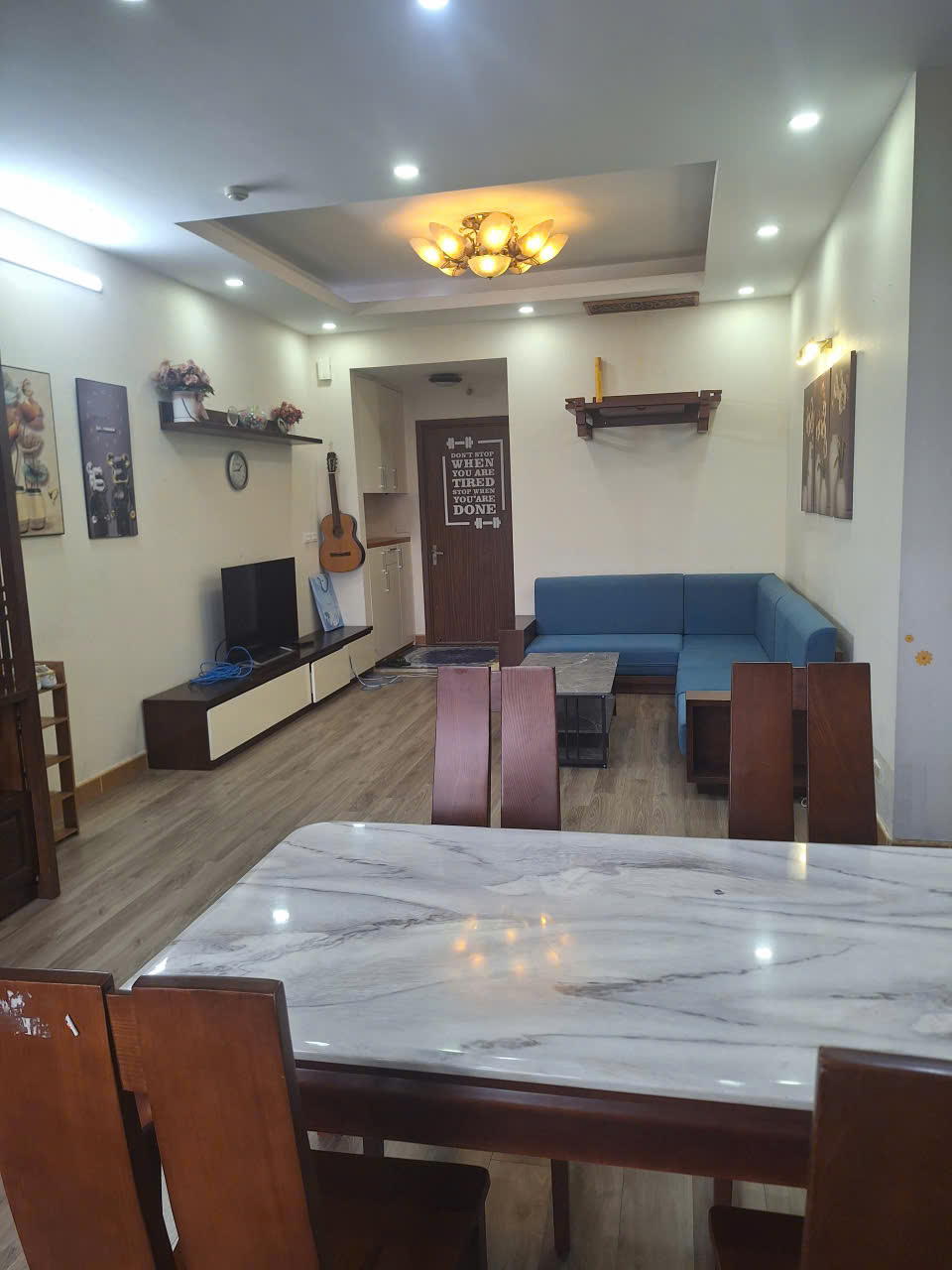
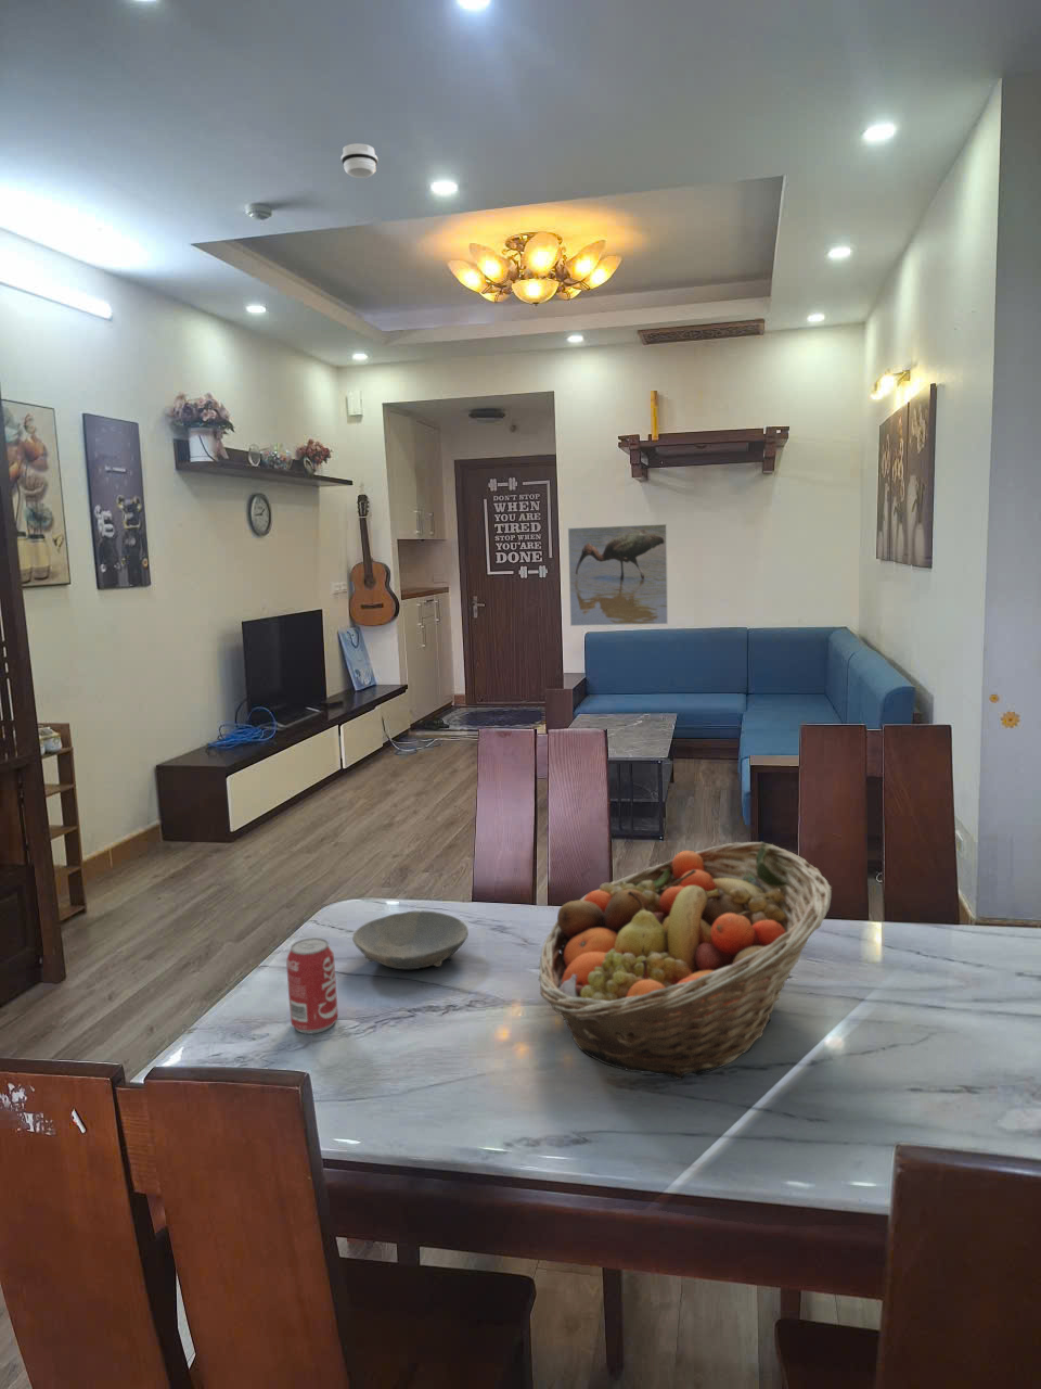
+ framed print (617, 575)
+ smoke detector (359, 161)
+ beverage can (312, 984)
+ bowl (410, 945)
+ fruit basket (678, 943)
